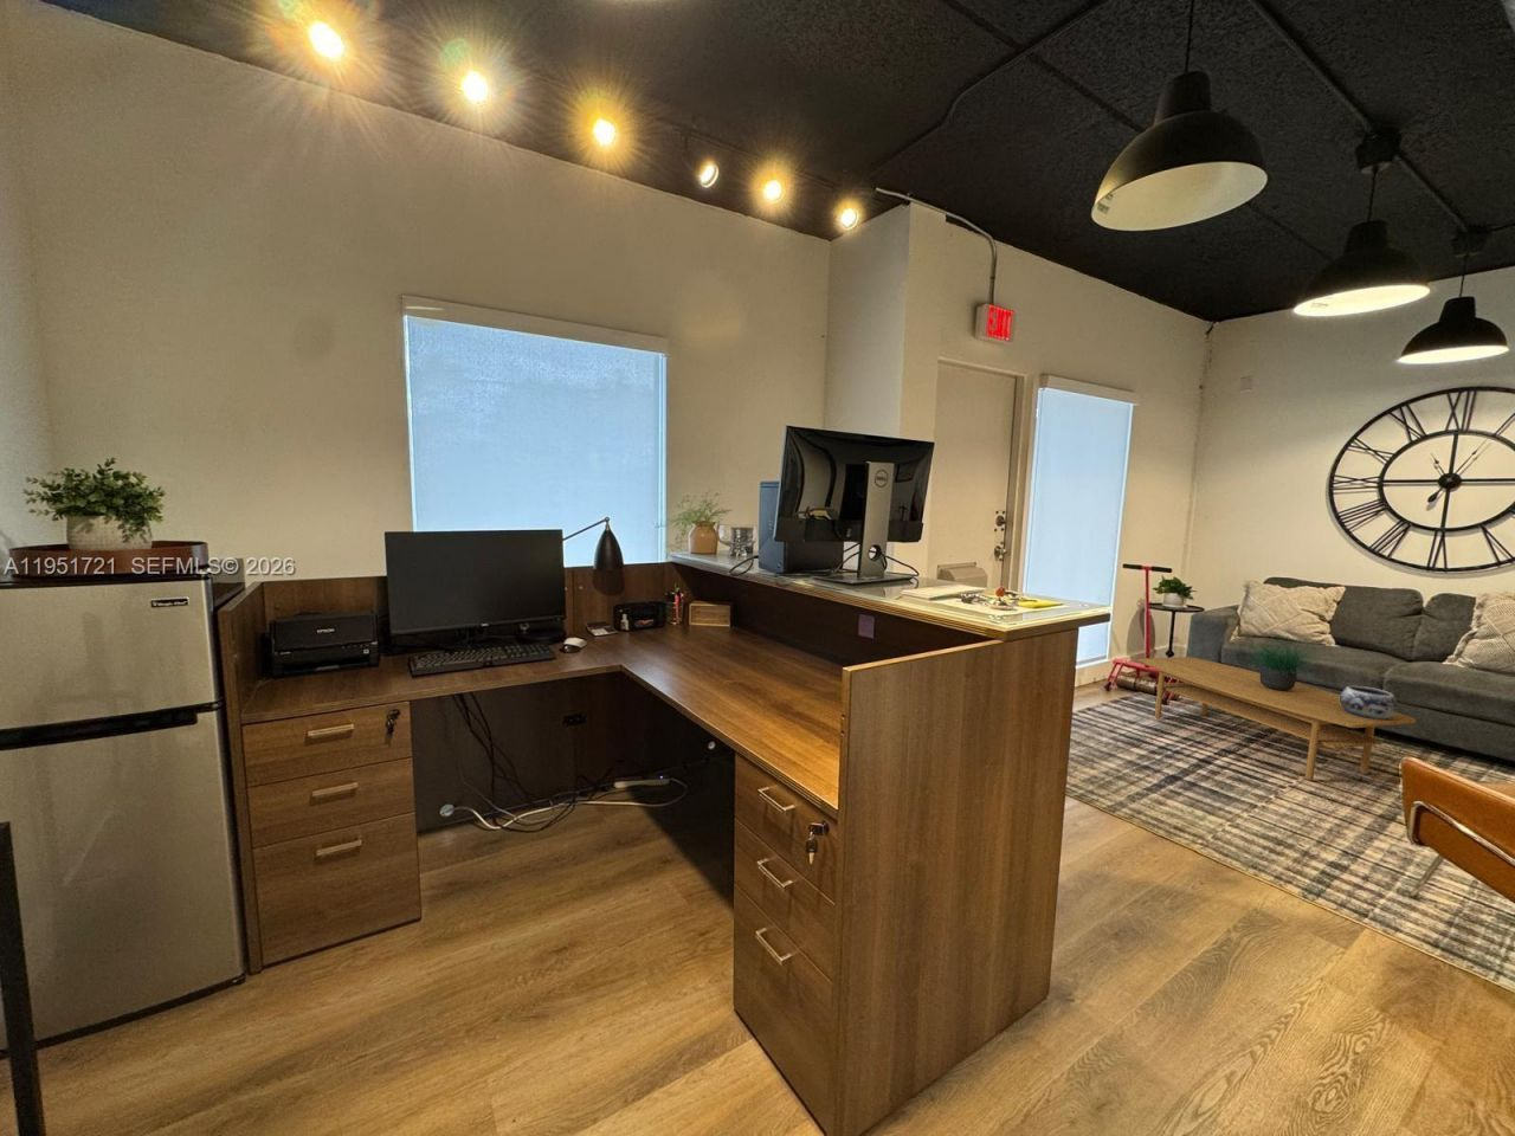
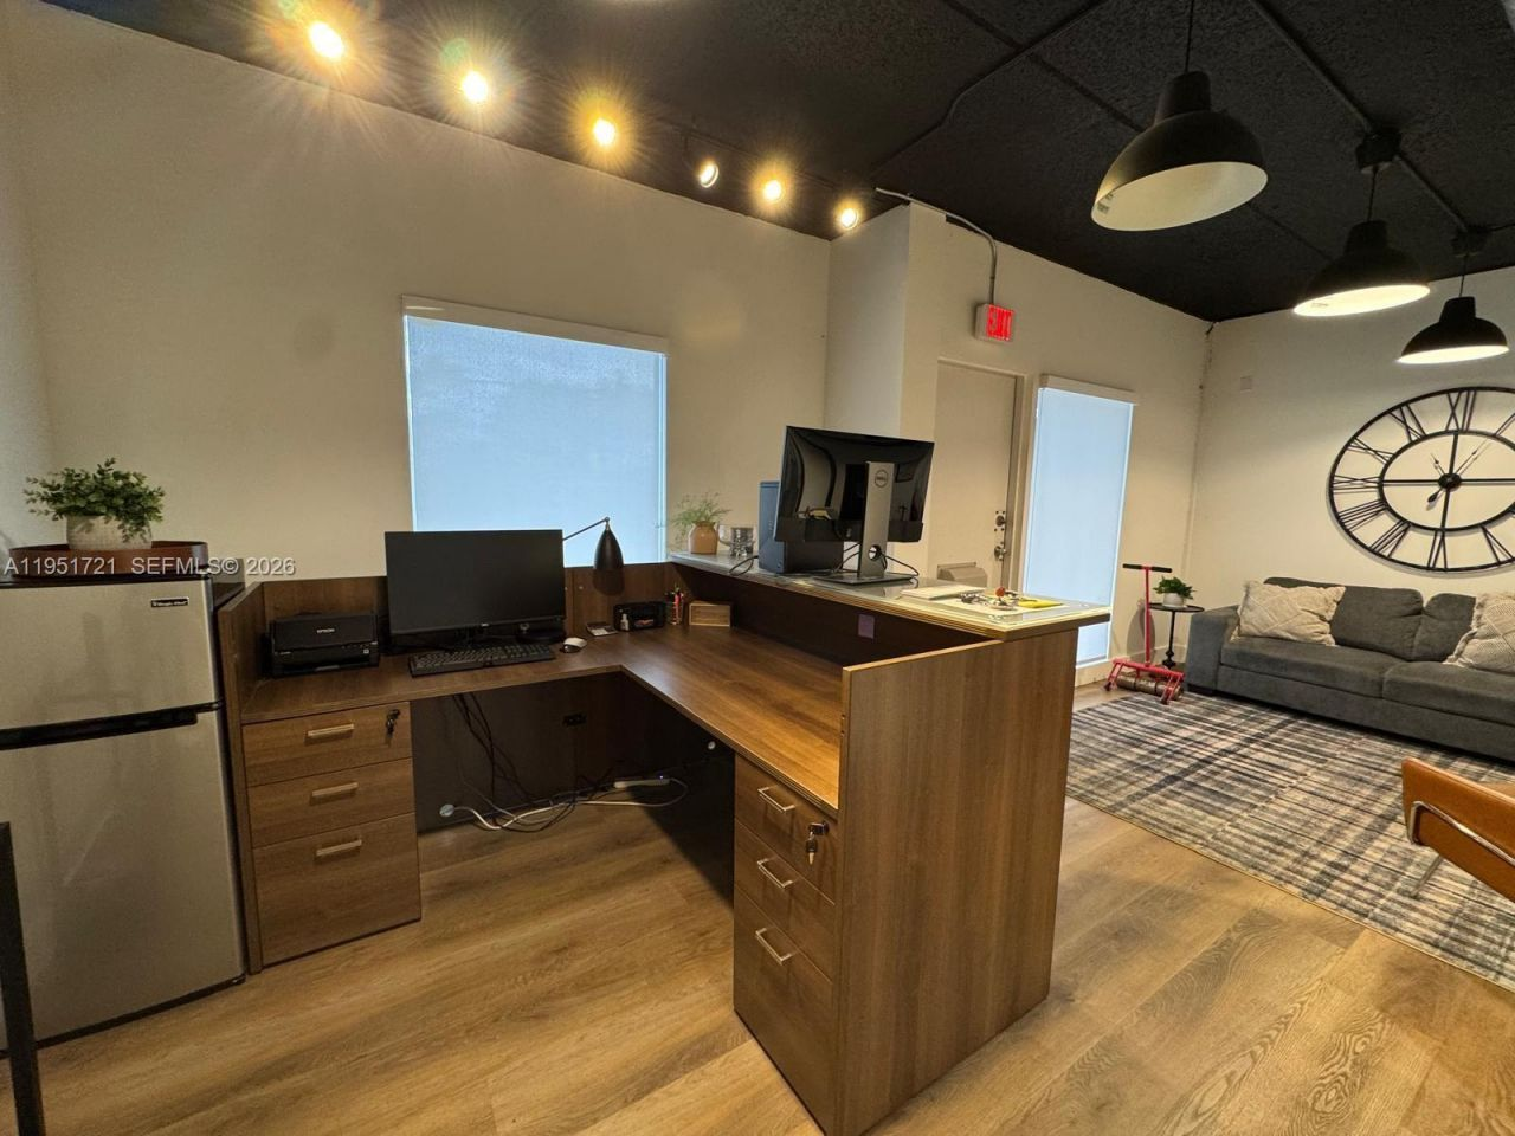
- potted plant (1280, 656)
- coffee table (1253, 714)
- decorative bowl (1367, 702)
